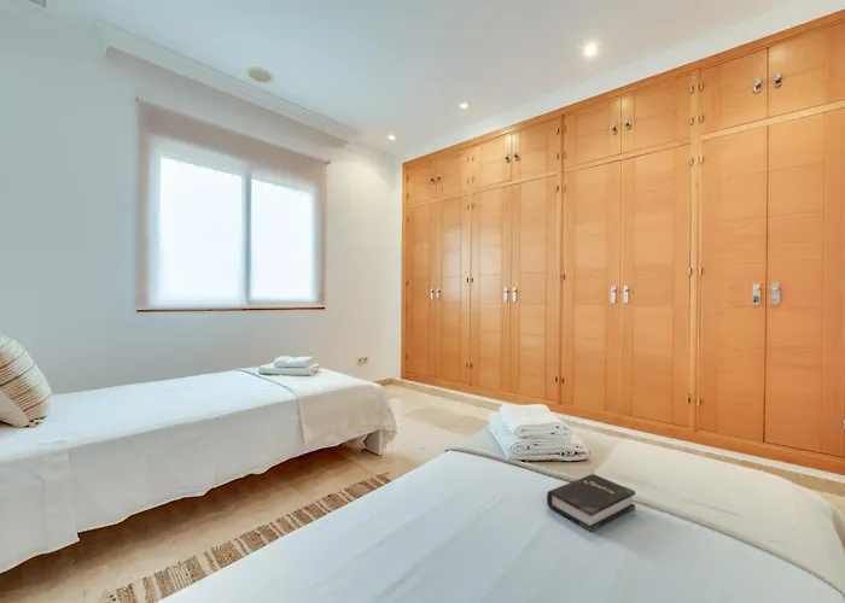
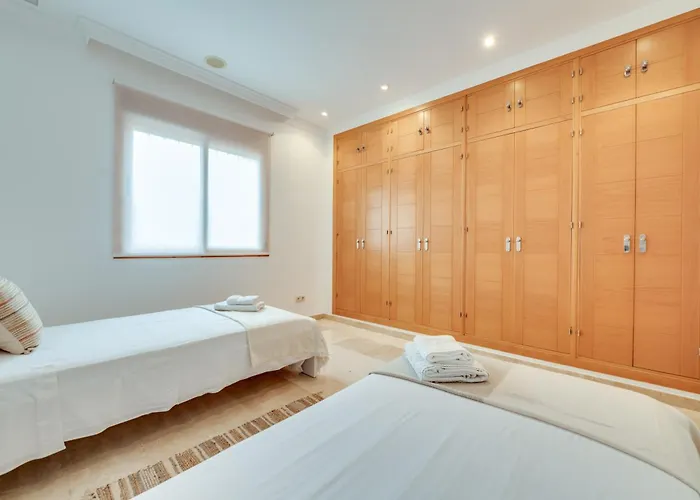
- hardback book (590, 498)
